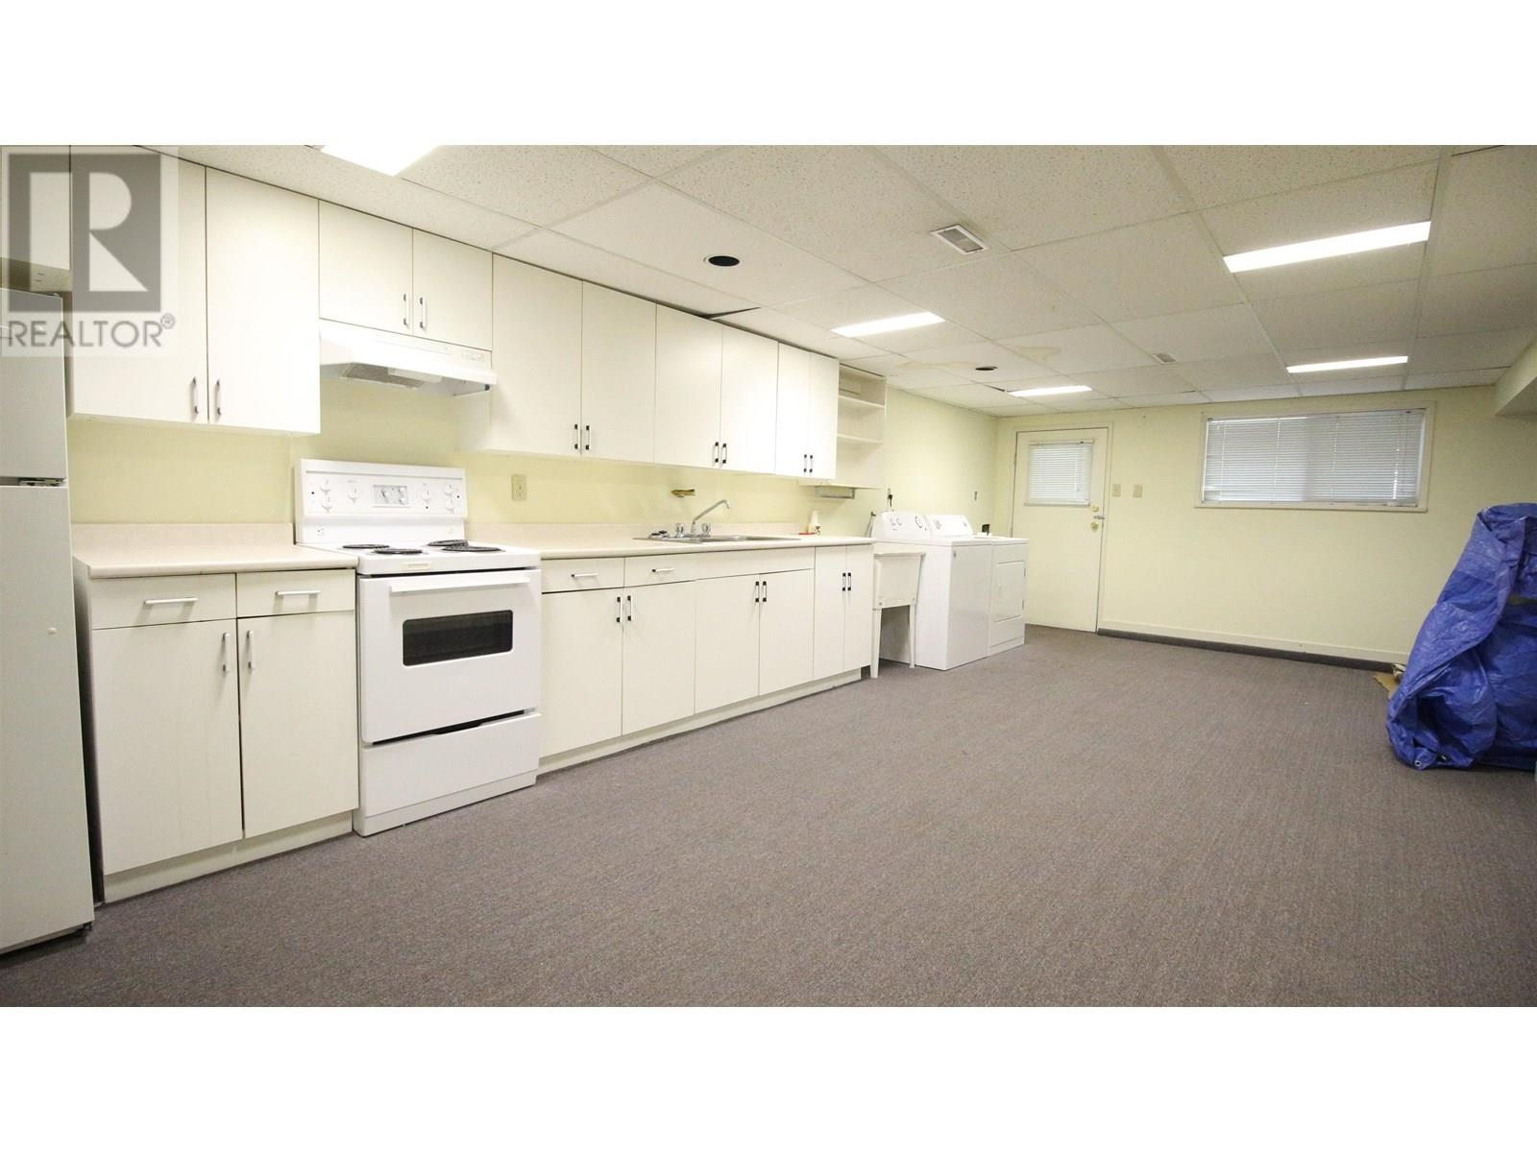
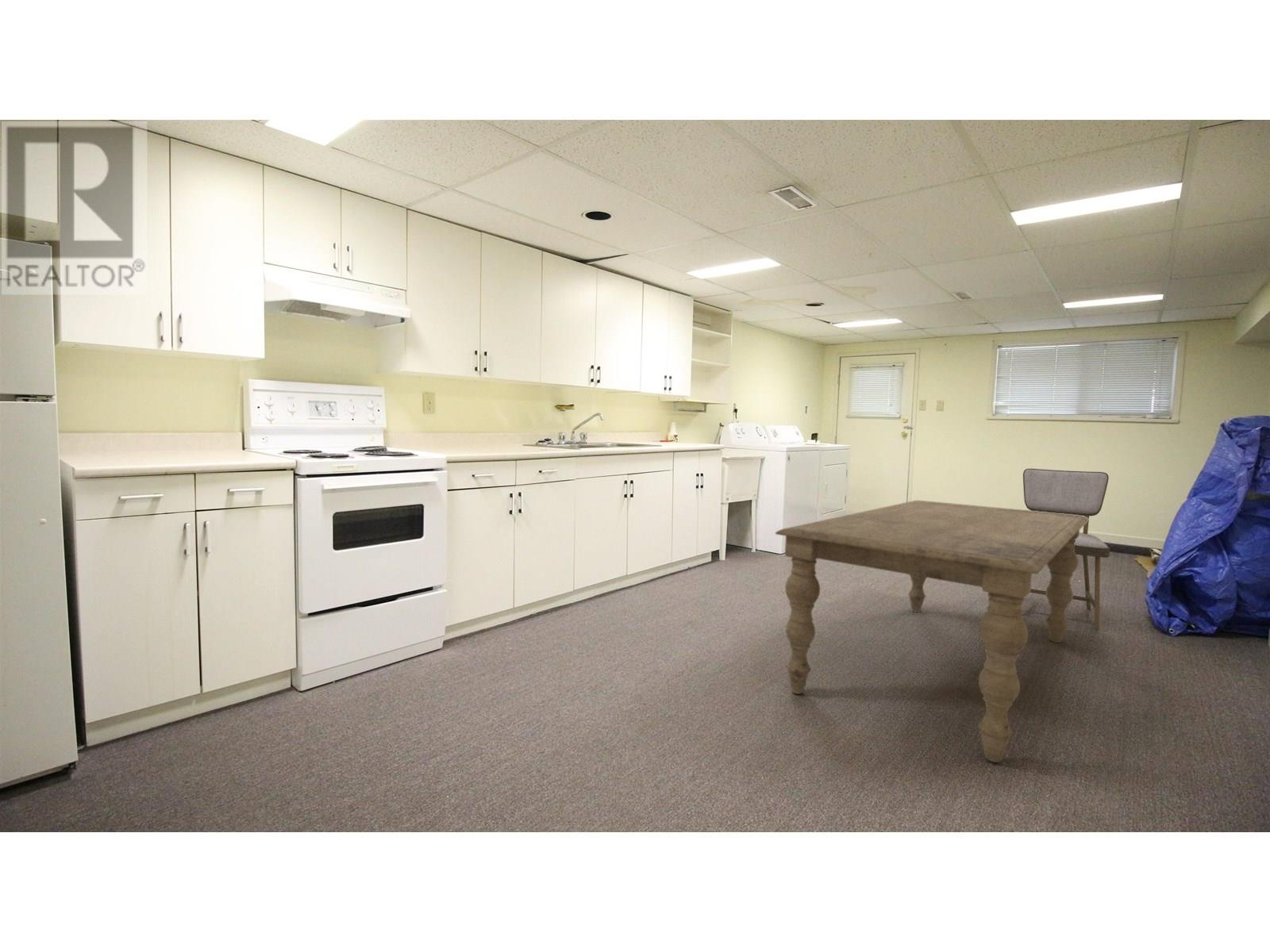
+ dining chair (1074, 543)
+ dining table (952, 582)
